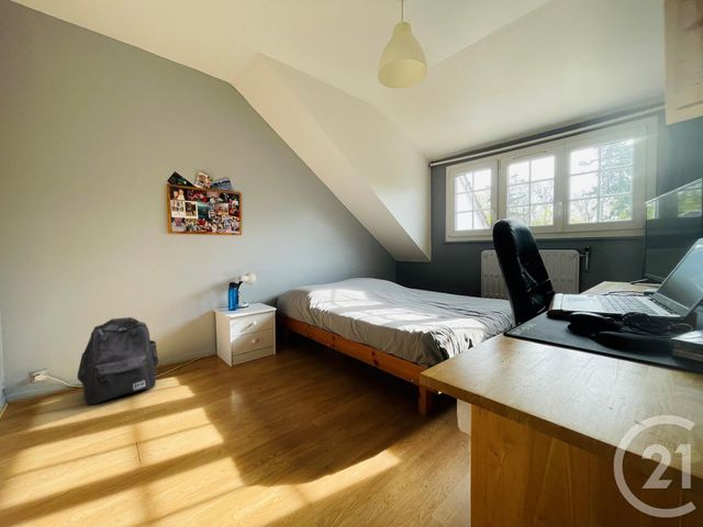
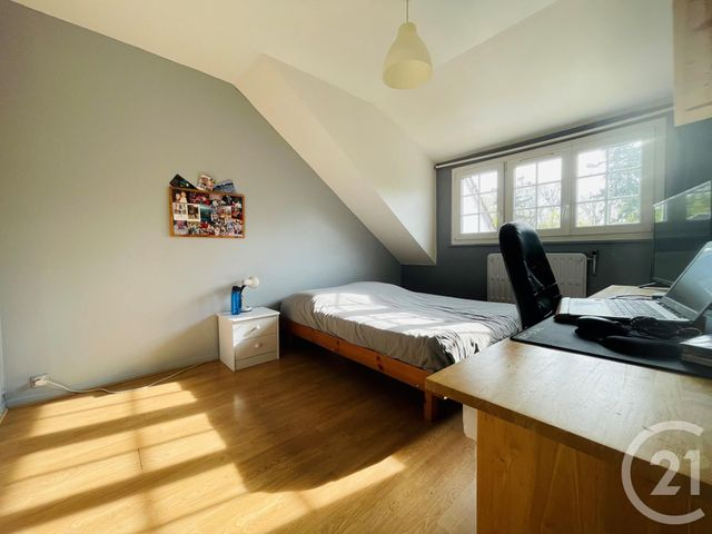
- backpack (120, 355)
